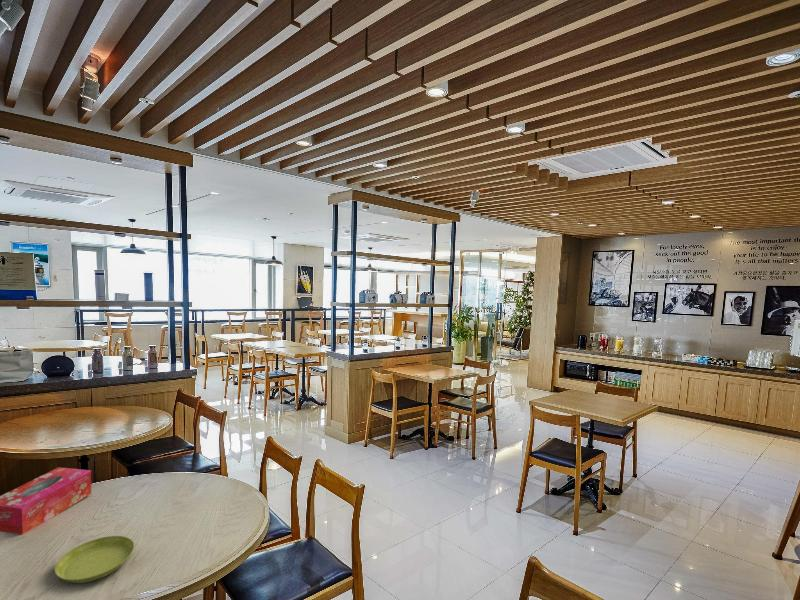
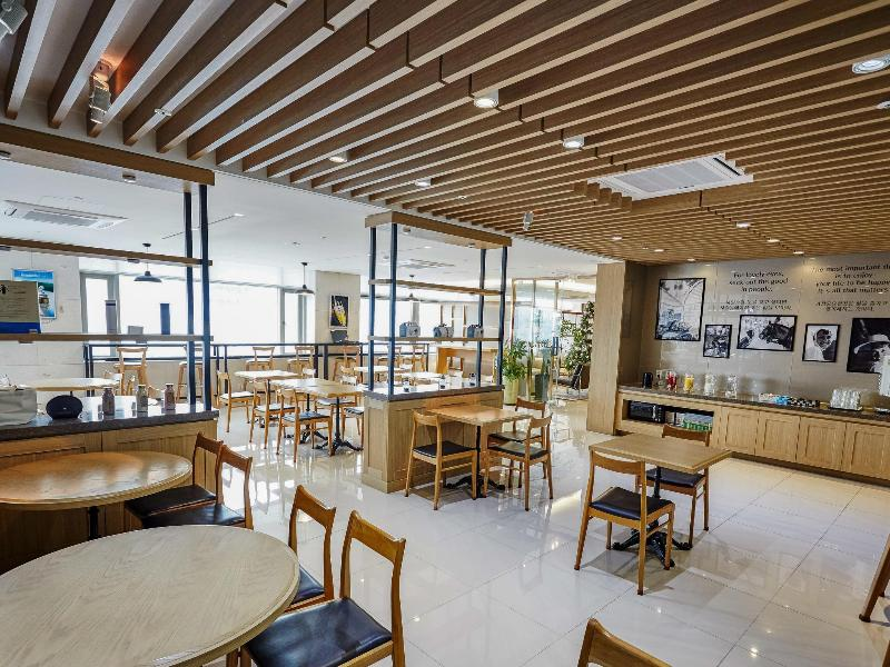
- tissue box (42, 498)
- saucer (96, 560)
